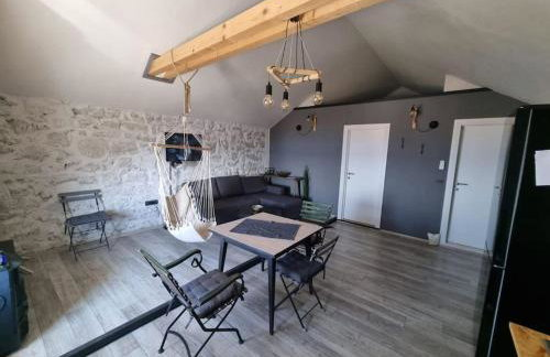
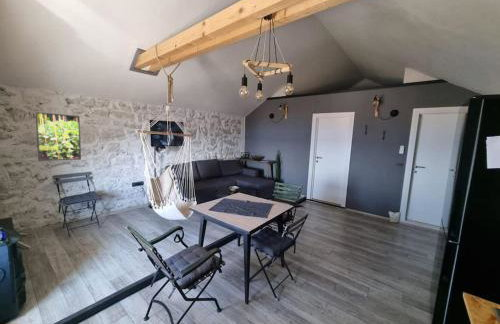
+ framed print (59, 137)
